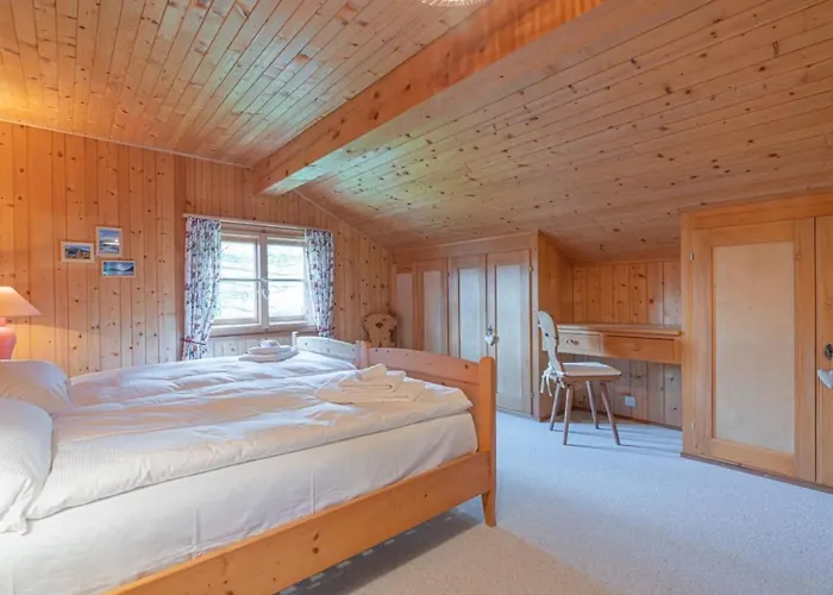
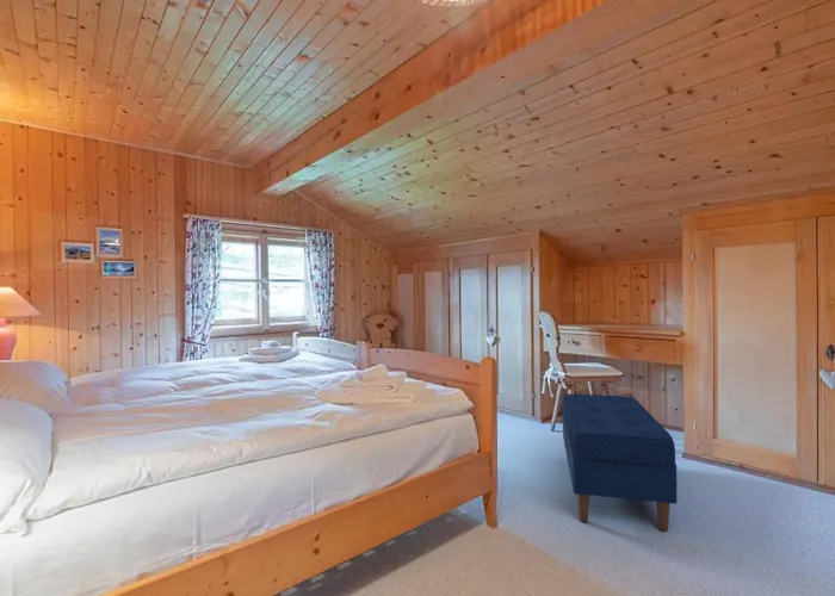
+ bench (608, 449)
